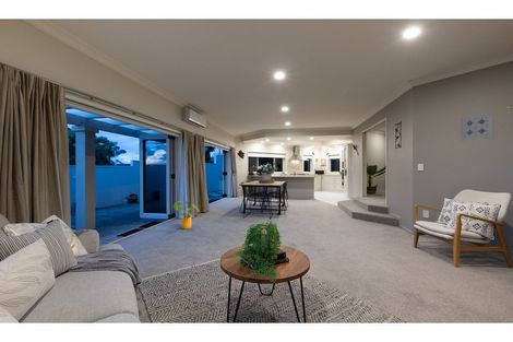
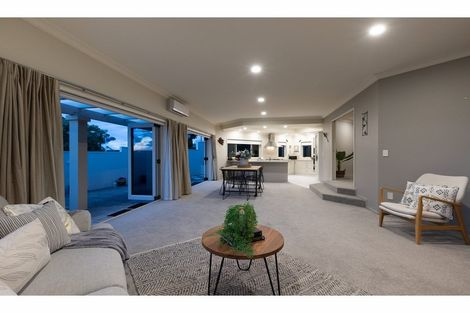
- house plant (184, 214)
- wall art (475, 127)
